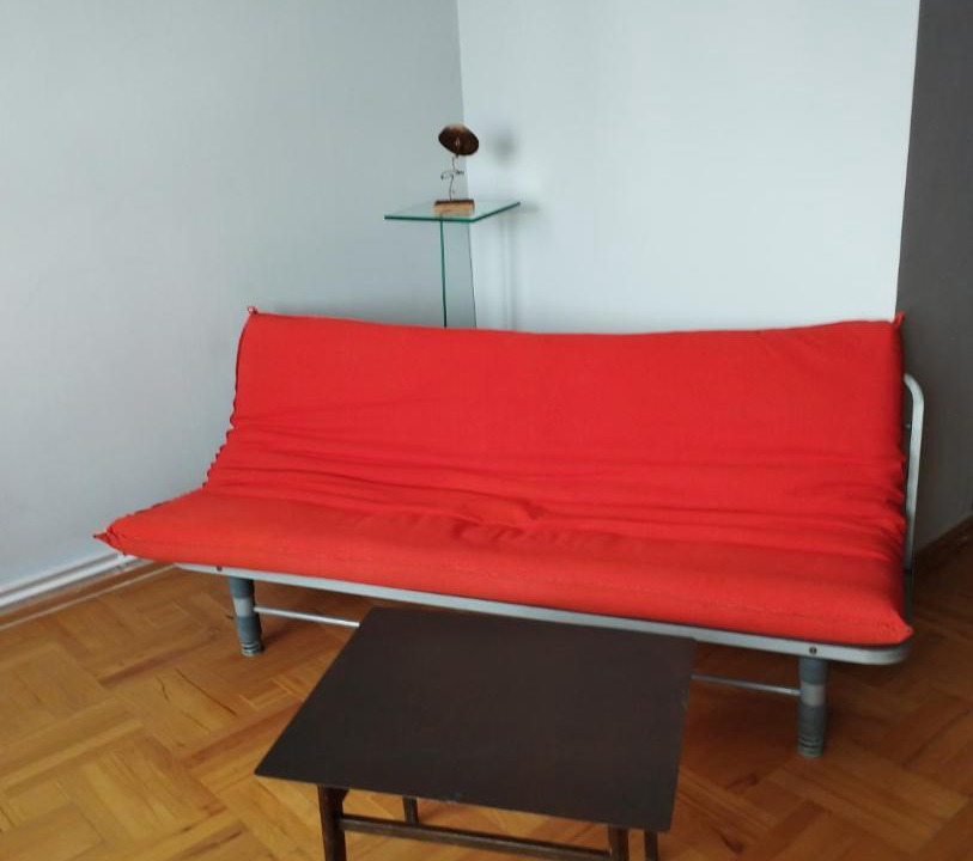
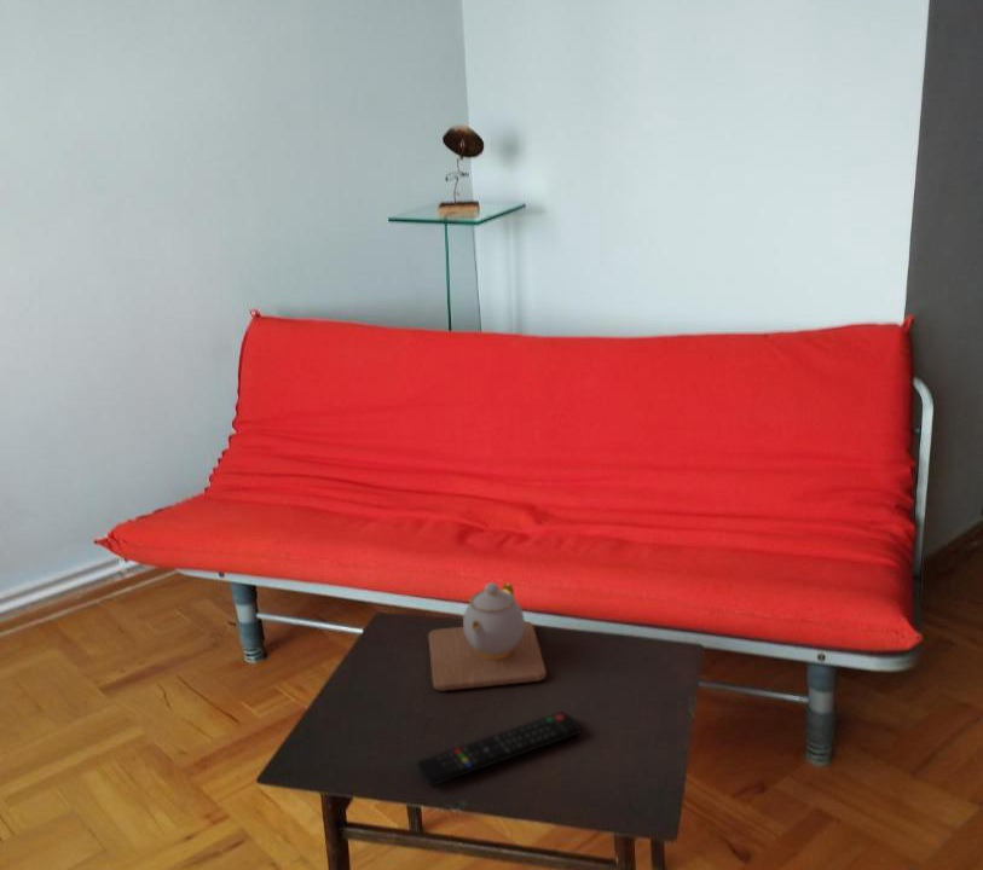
+ teapot (482, 621)
+ remote control (502, 748)
